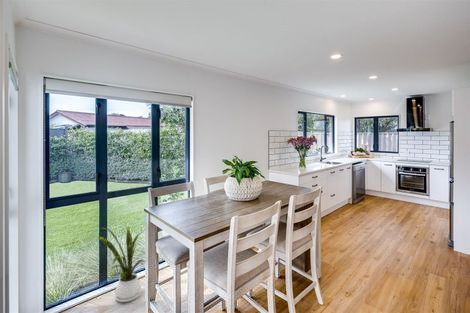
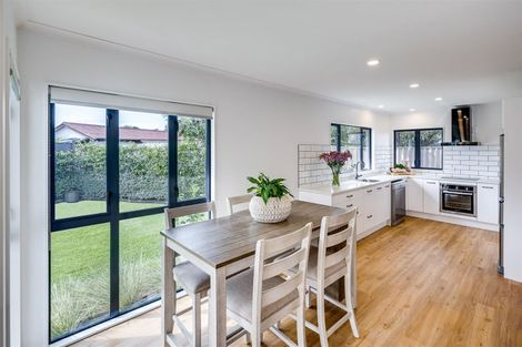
- house plant (124, 259)
